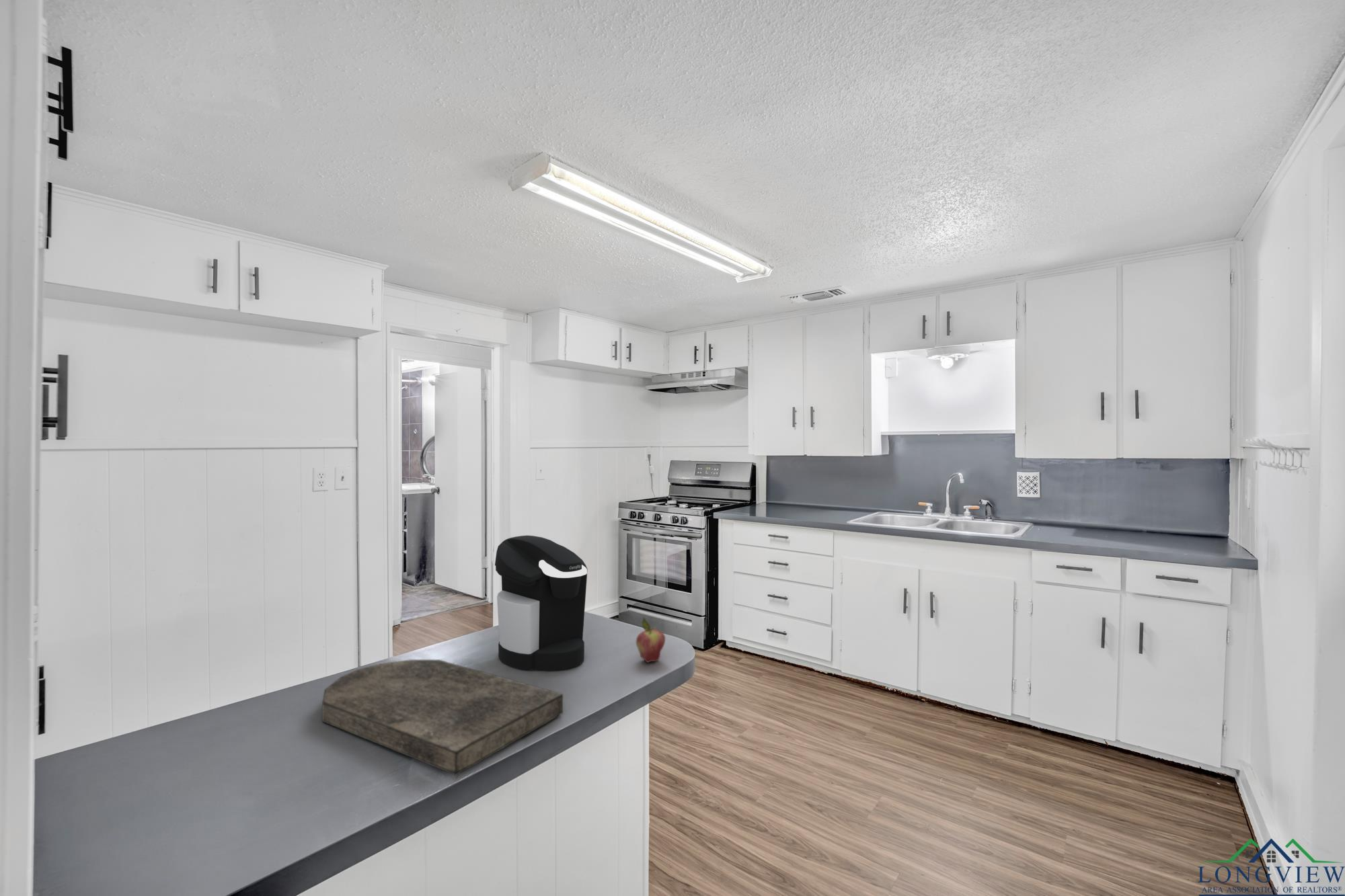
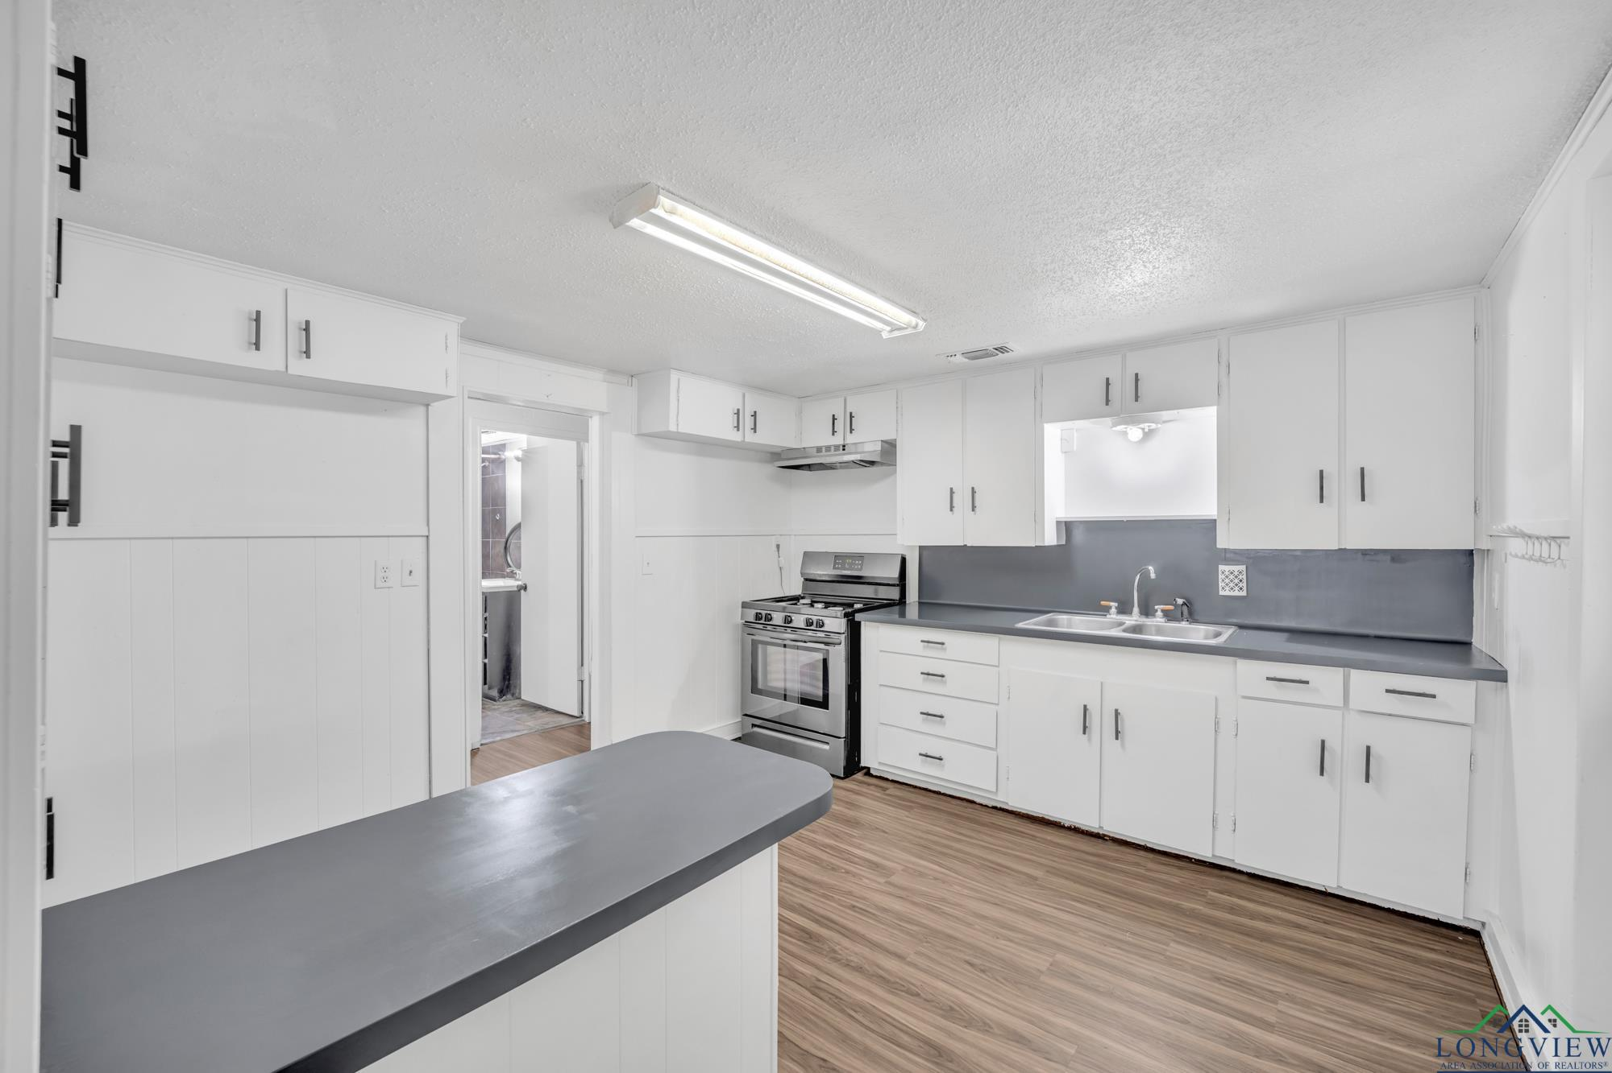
- coffee maker (545, 598)
- fruit (650, 639)
- cutting board (428, 702)
